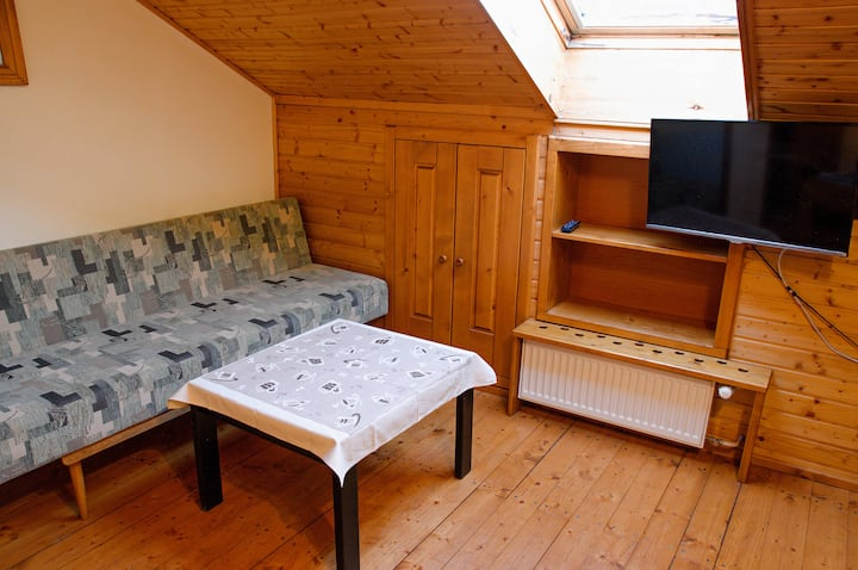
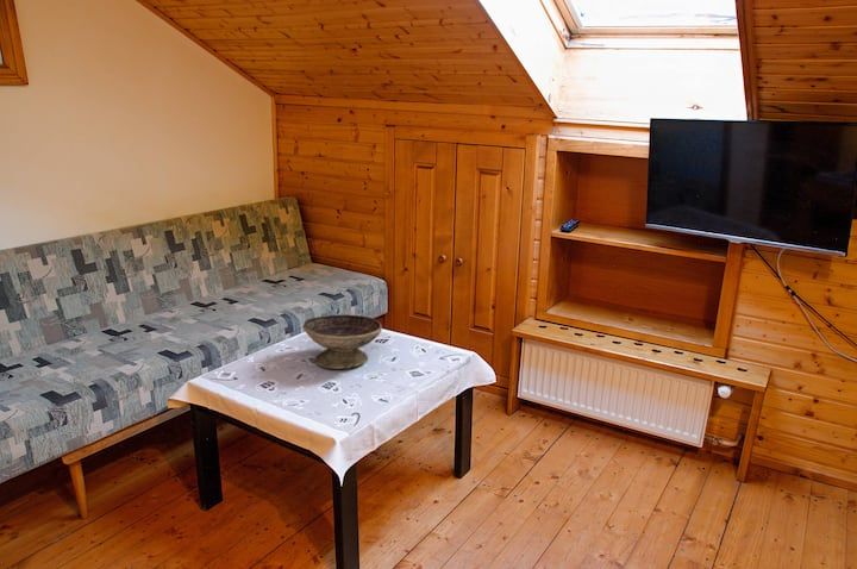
+ decorative bowl (343, 340)
